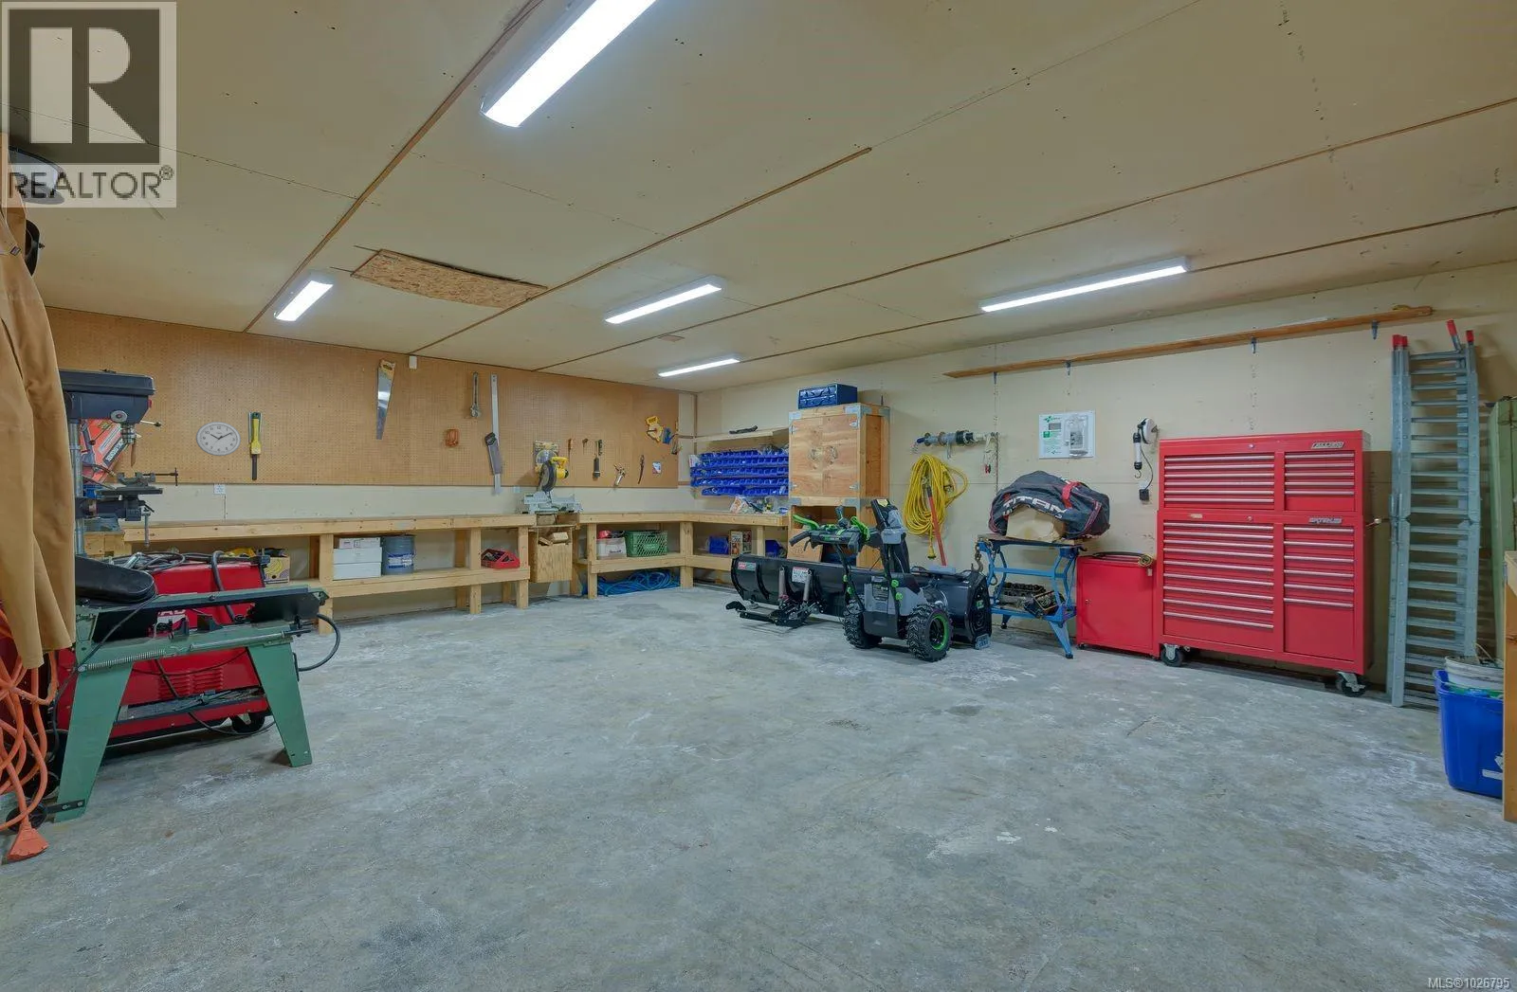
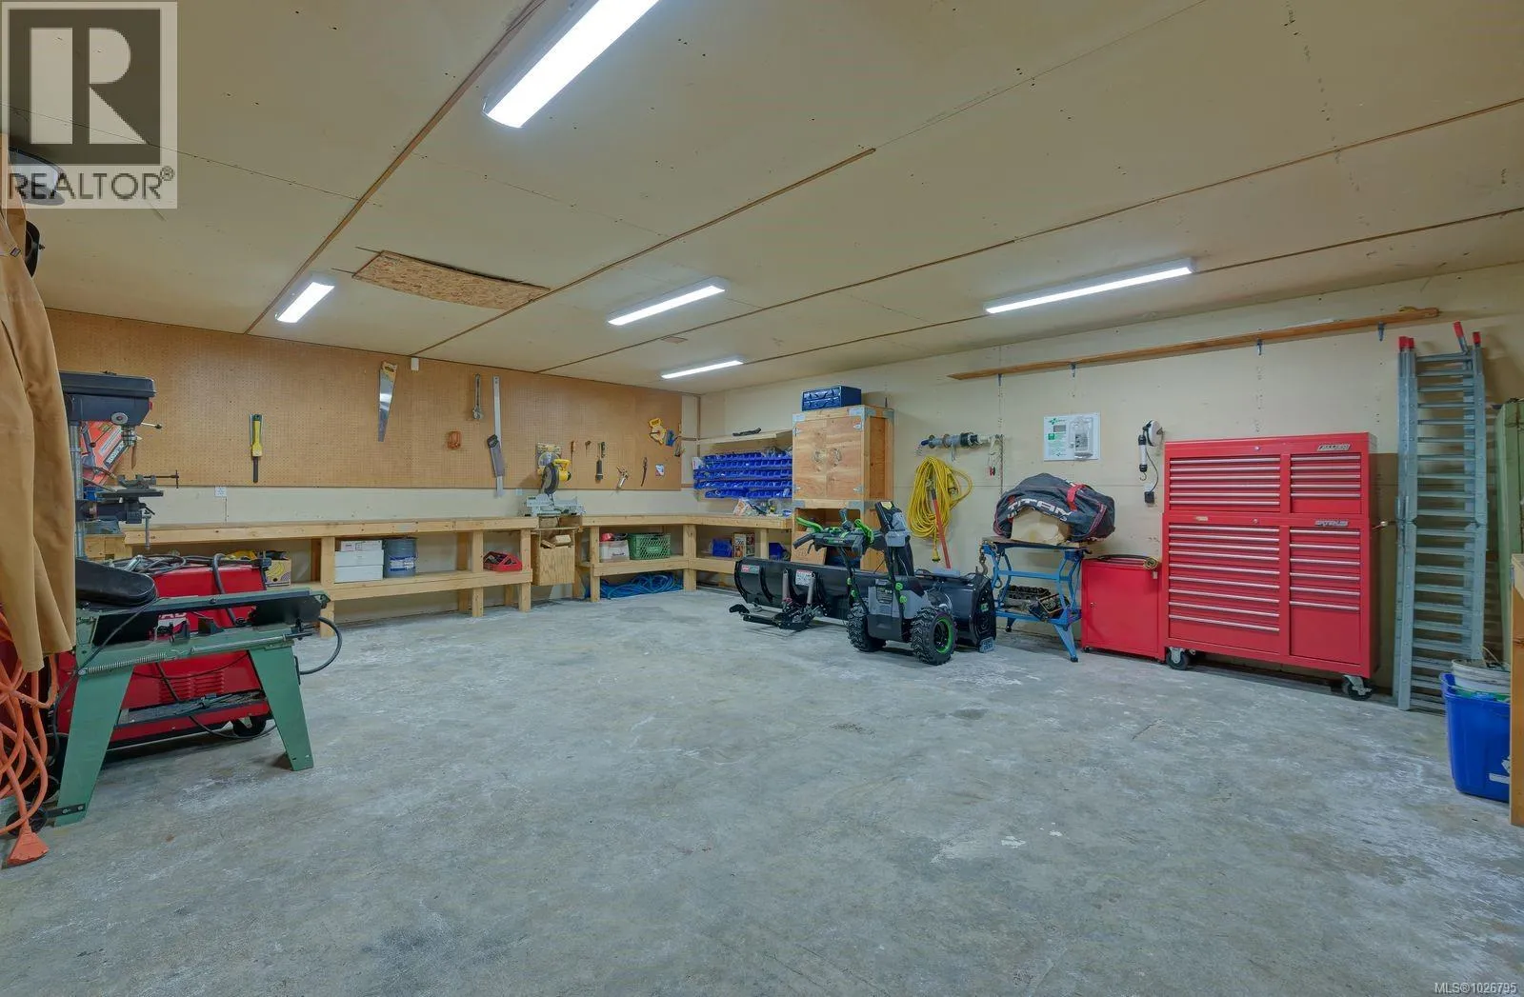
- wall clock (218, 438)
